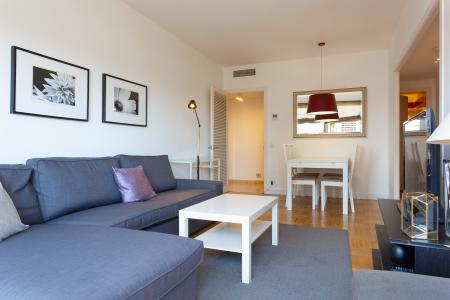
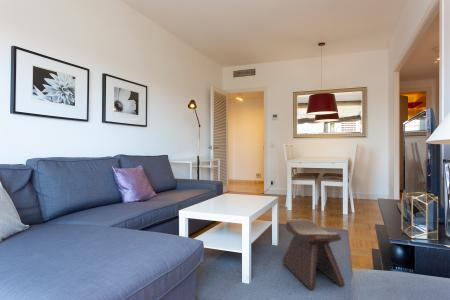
+ stool (310, 249)
